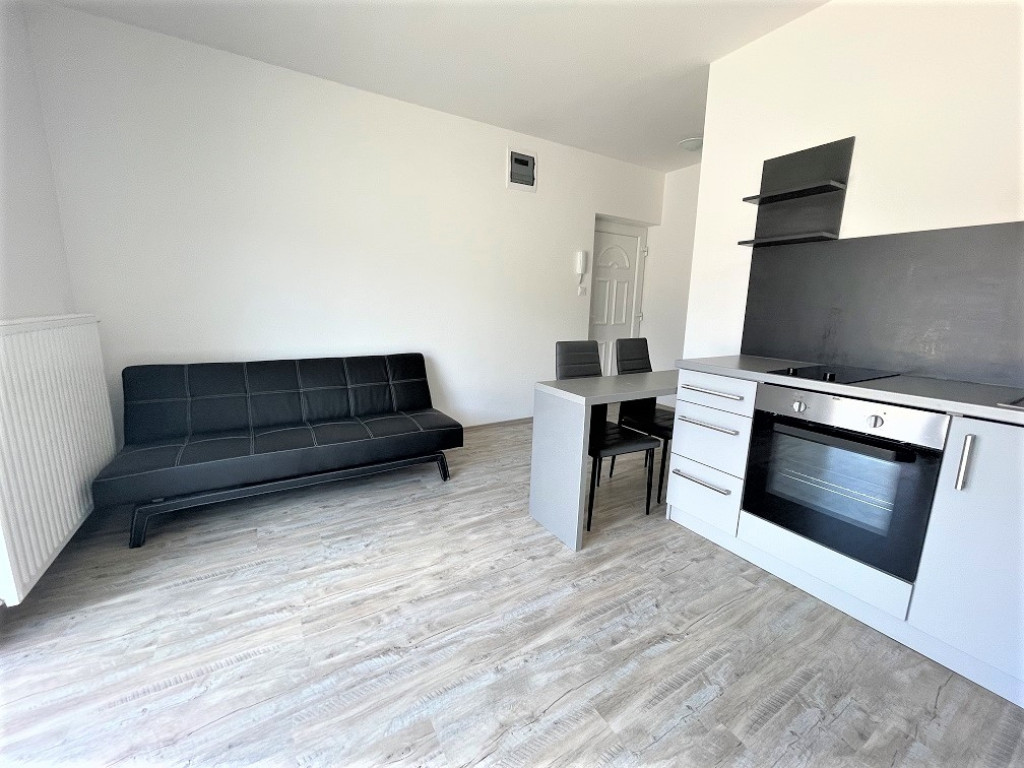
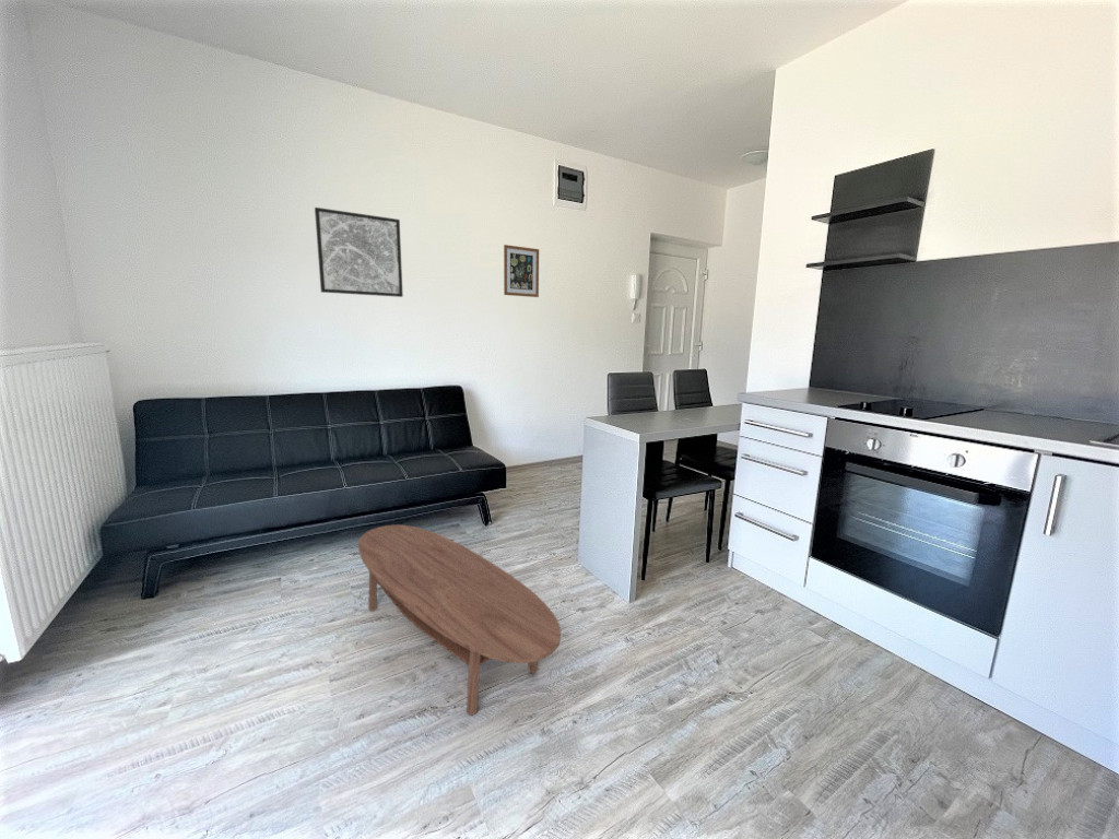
+ wall art (361, 255)
+ wall art (521, 271)
+ coffee table (444, 606)
